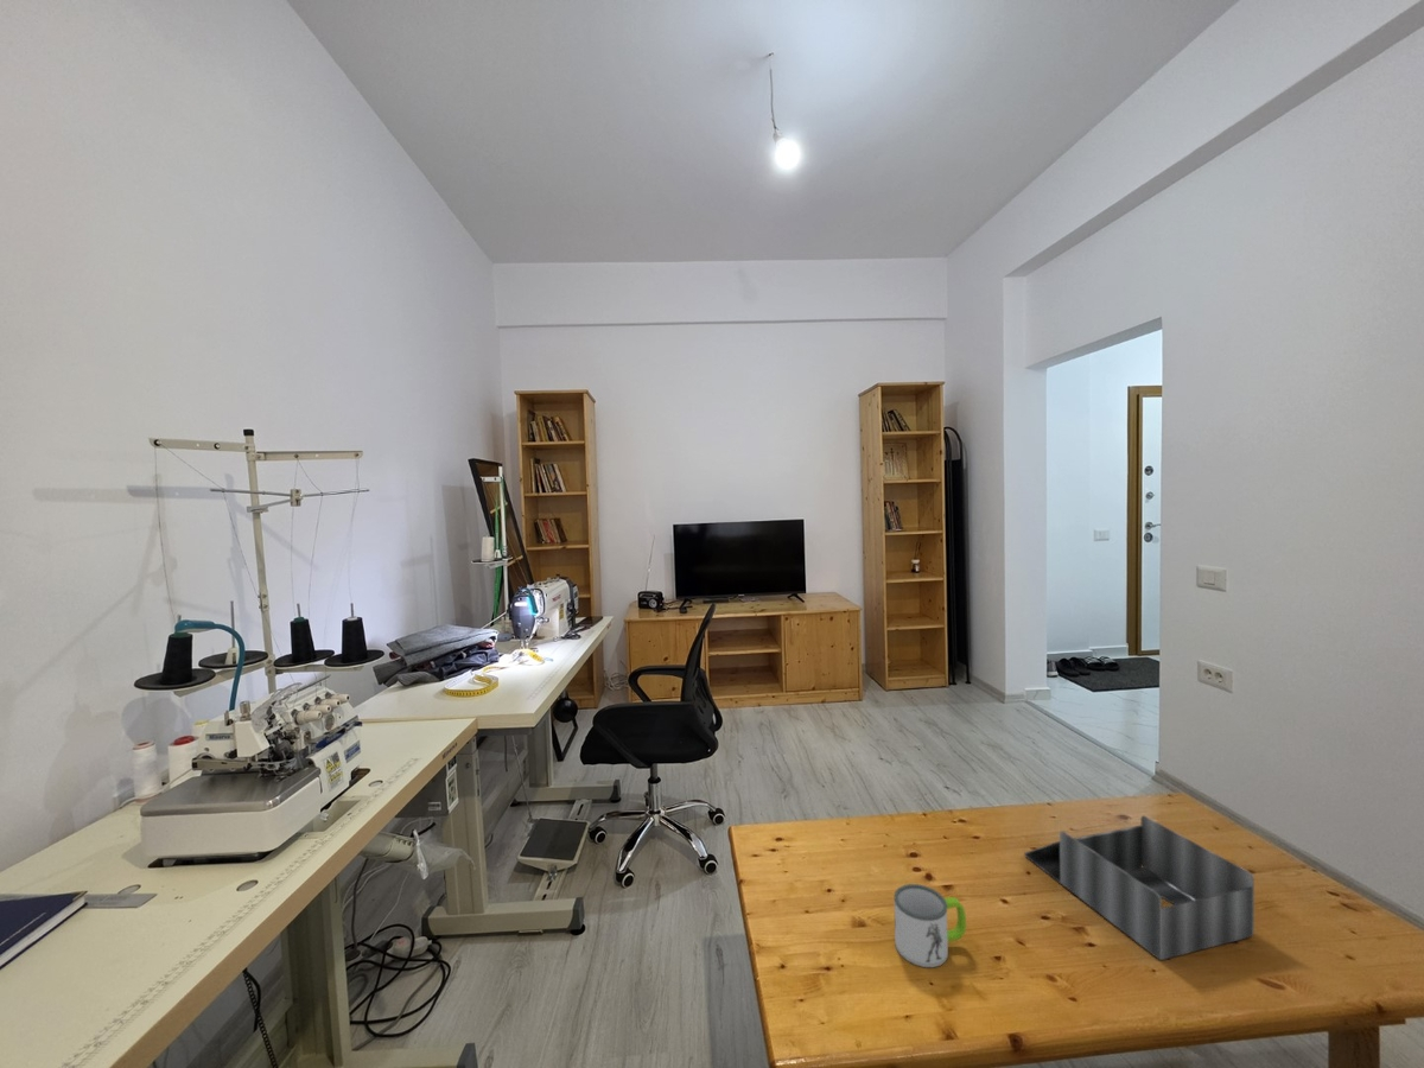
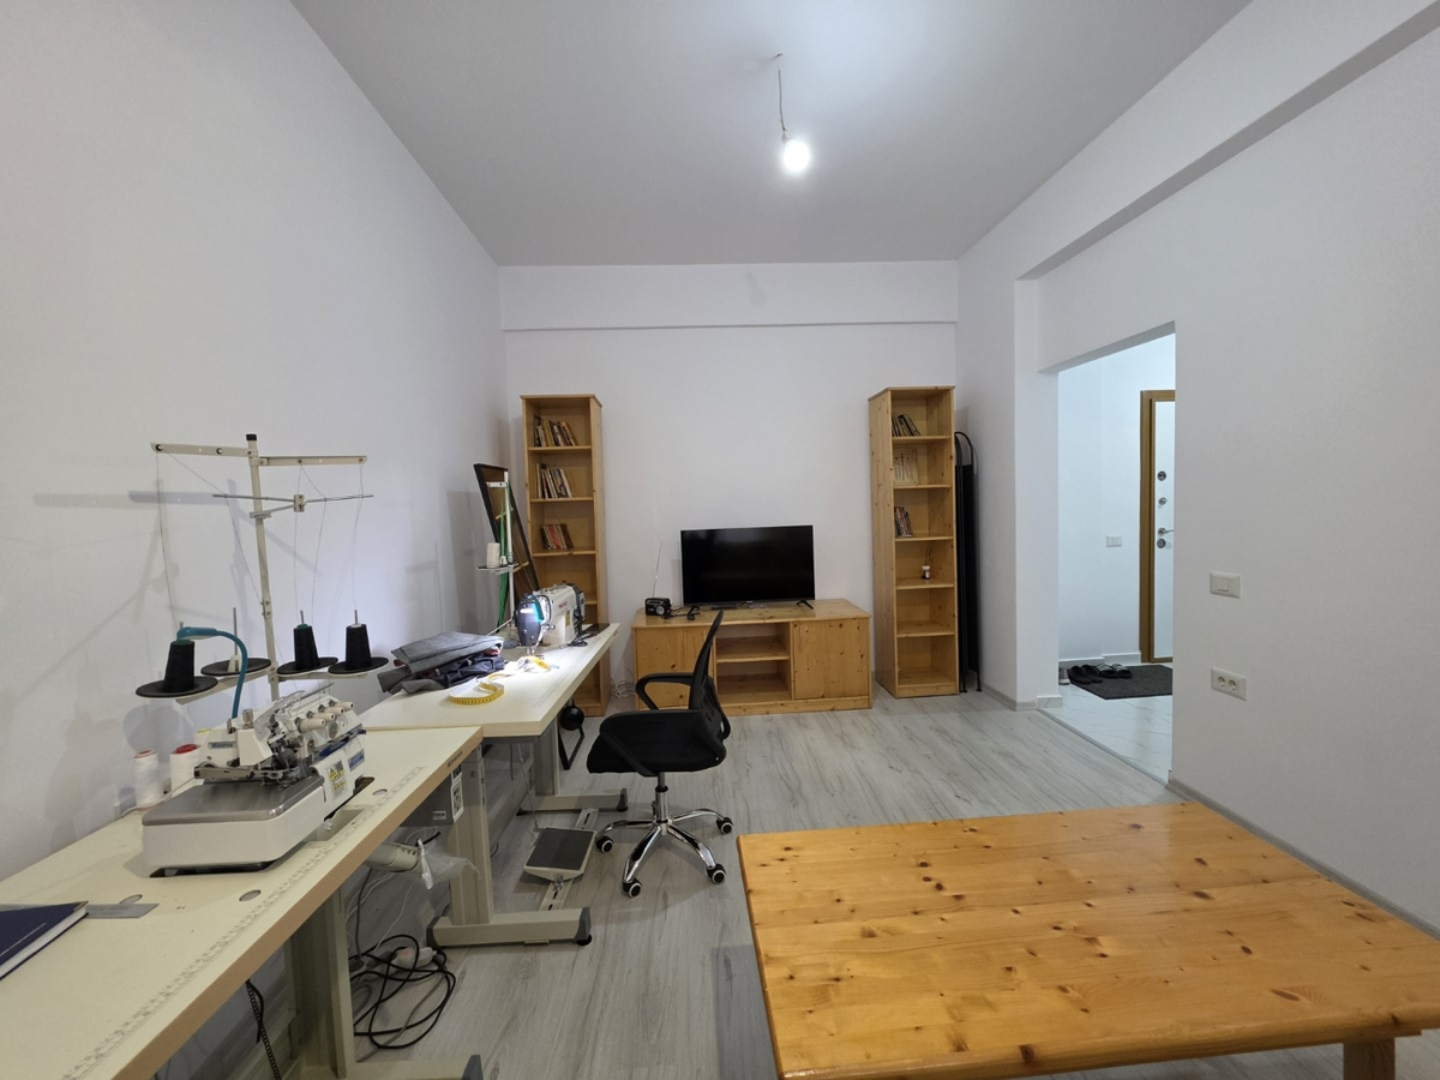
- mug (930, 922)
- desk organizer (1125, 864)
